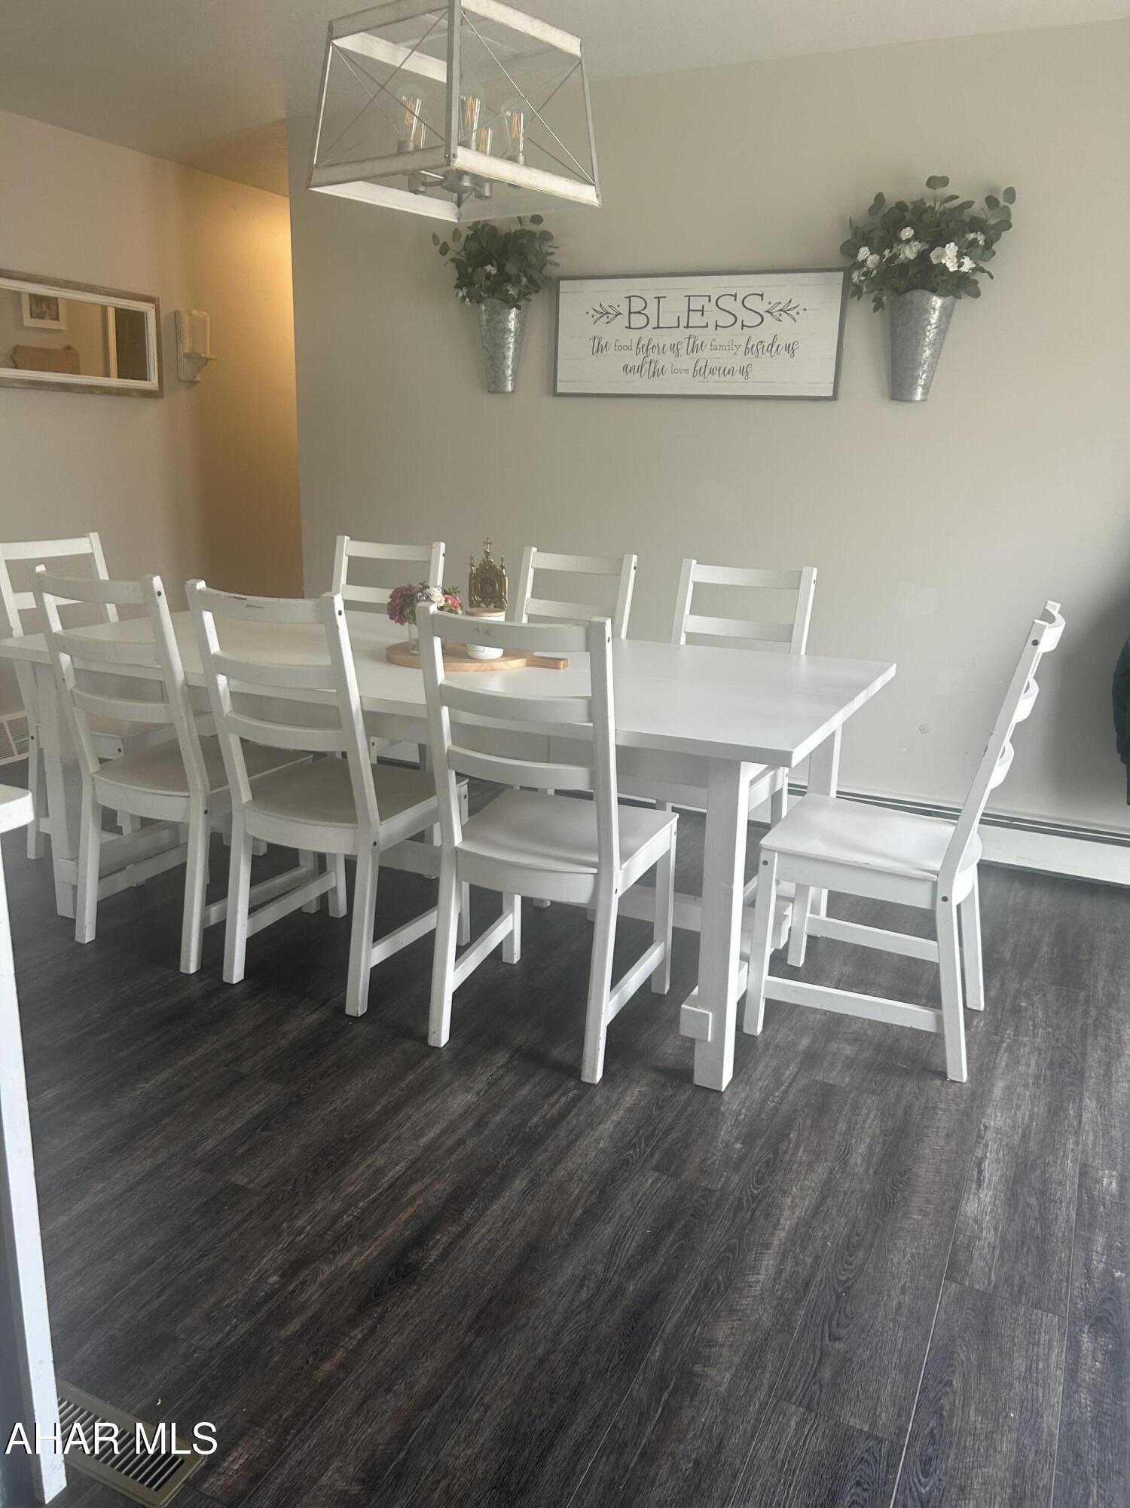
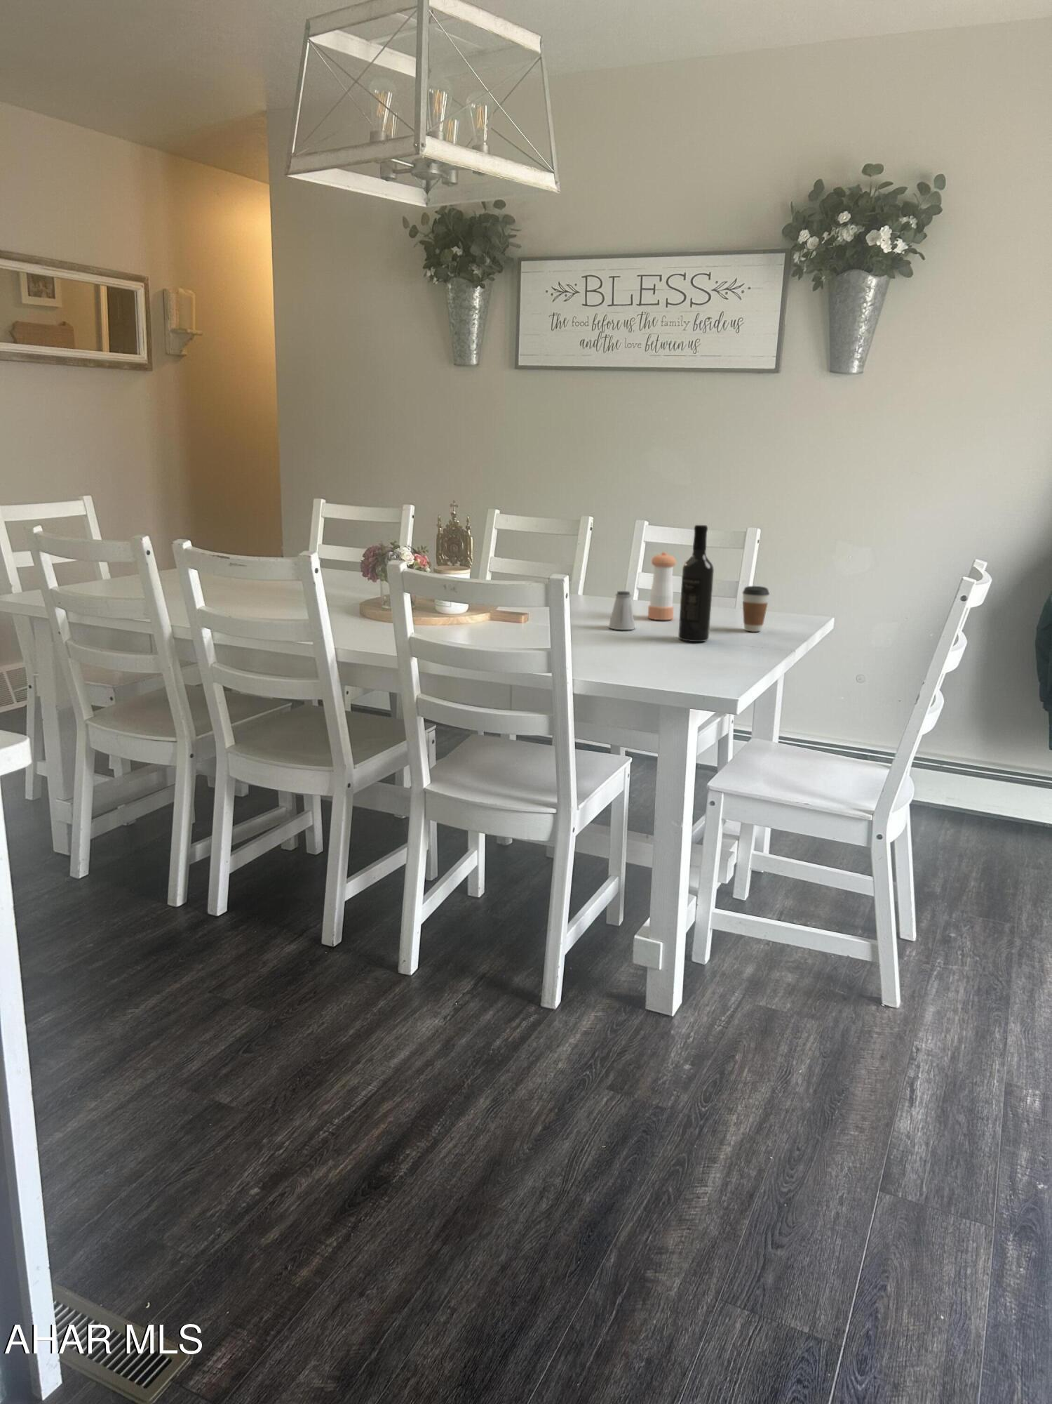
+ saltshaker (622, 609)
+ coffee cup (755, 609)
+ wine bottle (697, 583)
+ pepper shaker (662, 585)
